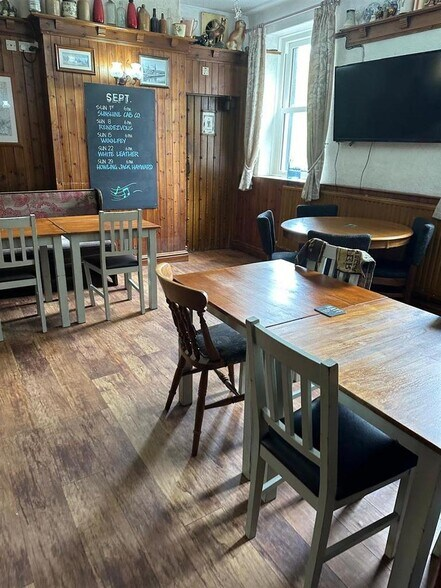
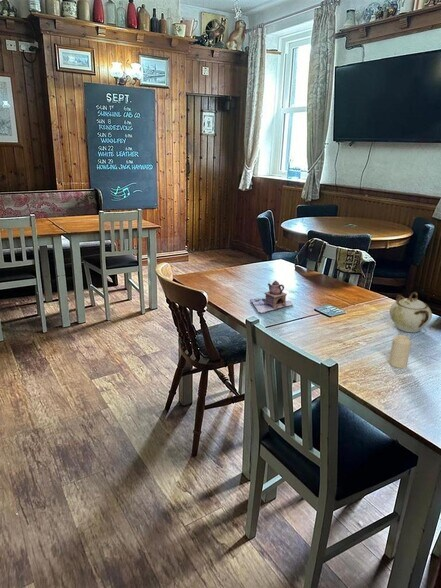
+ sugar bowl (410, 310)
+ candle (400, 350)
+ teapot (274, 293)
